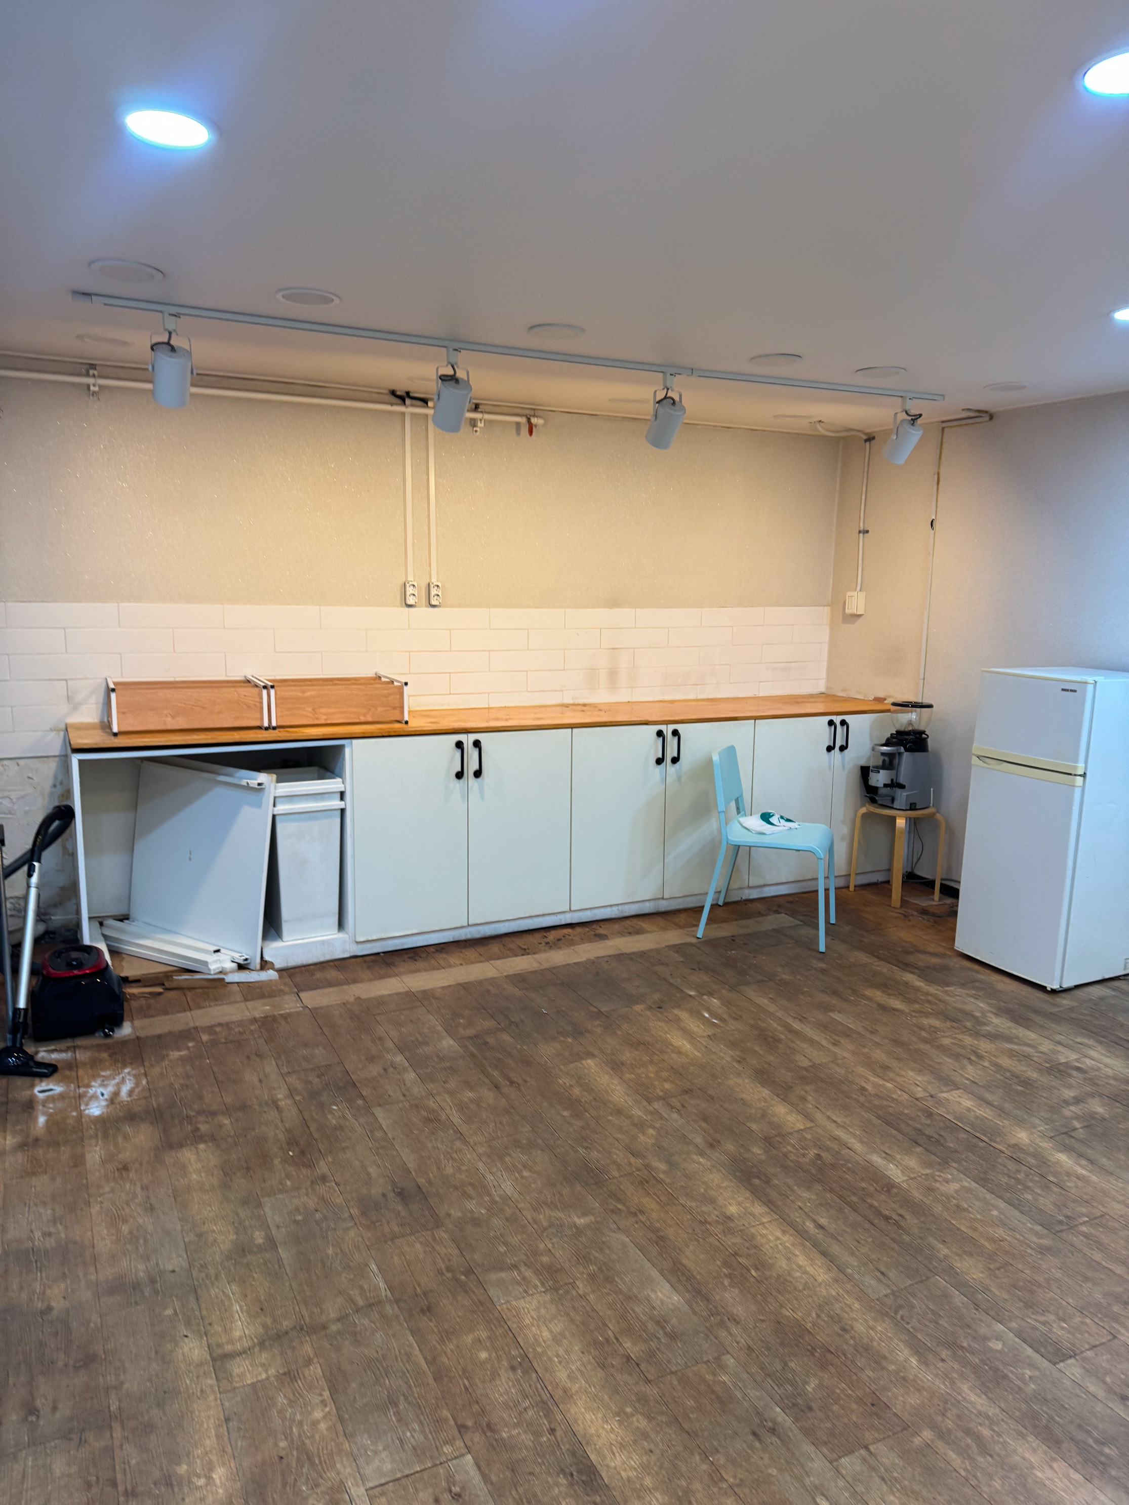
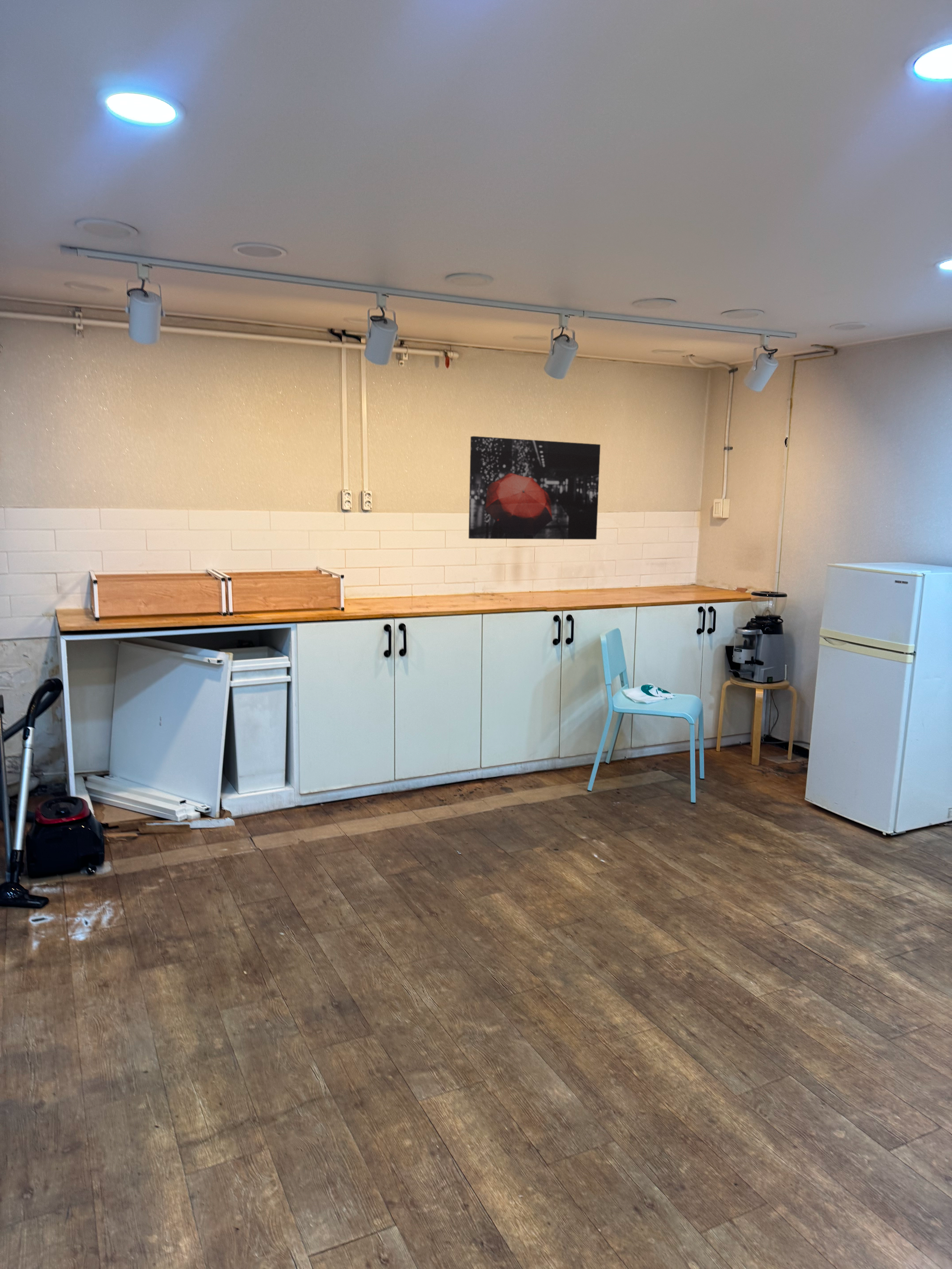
+ wall art (536, 490)
